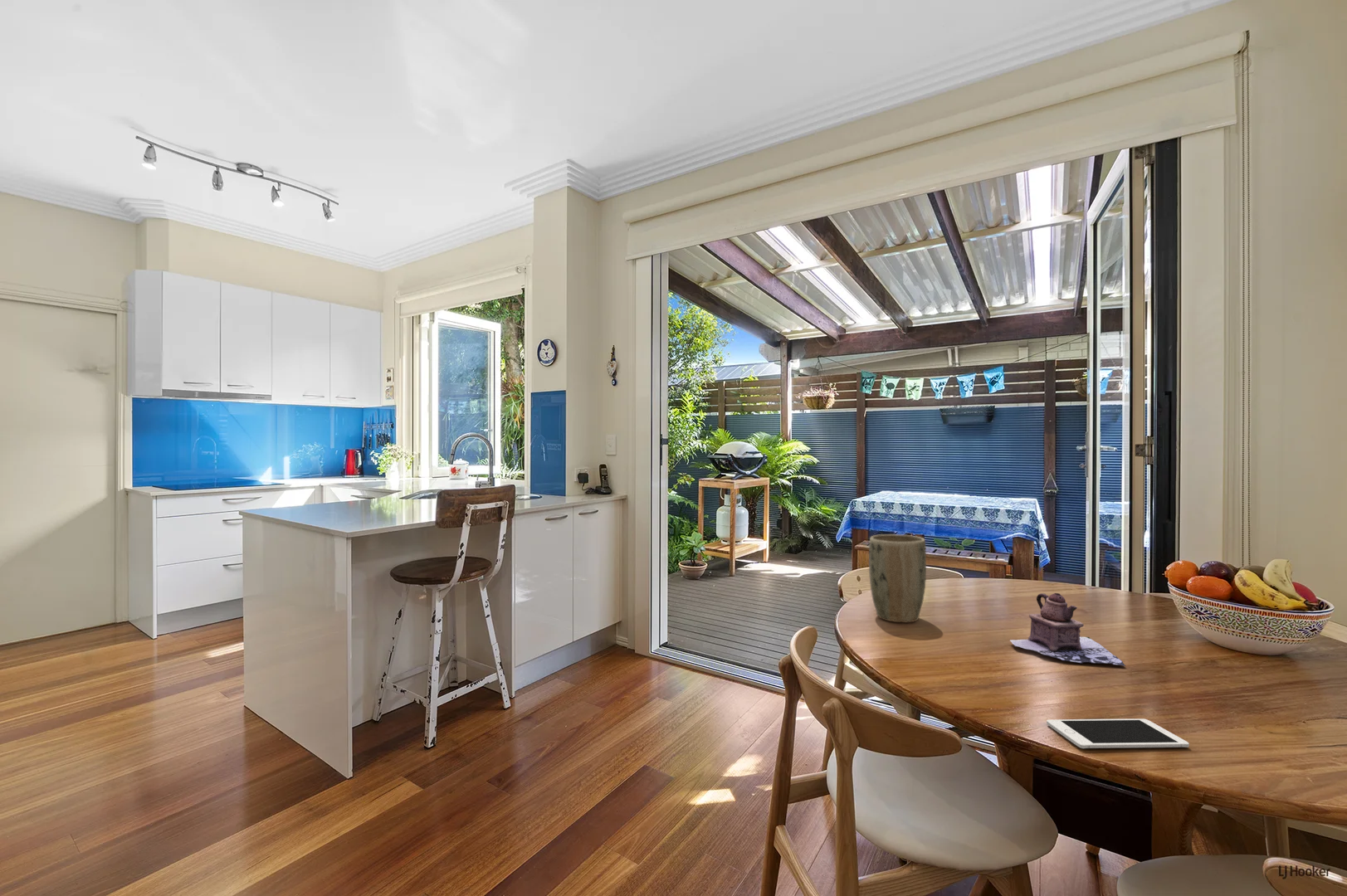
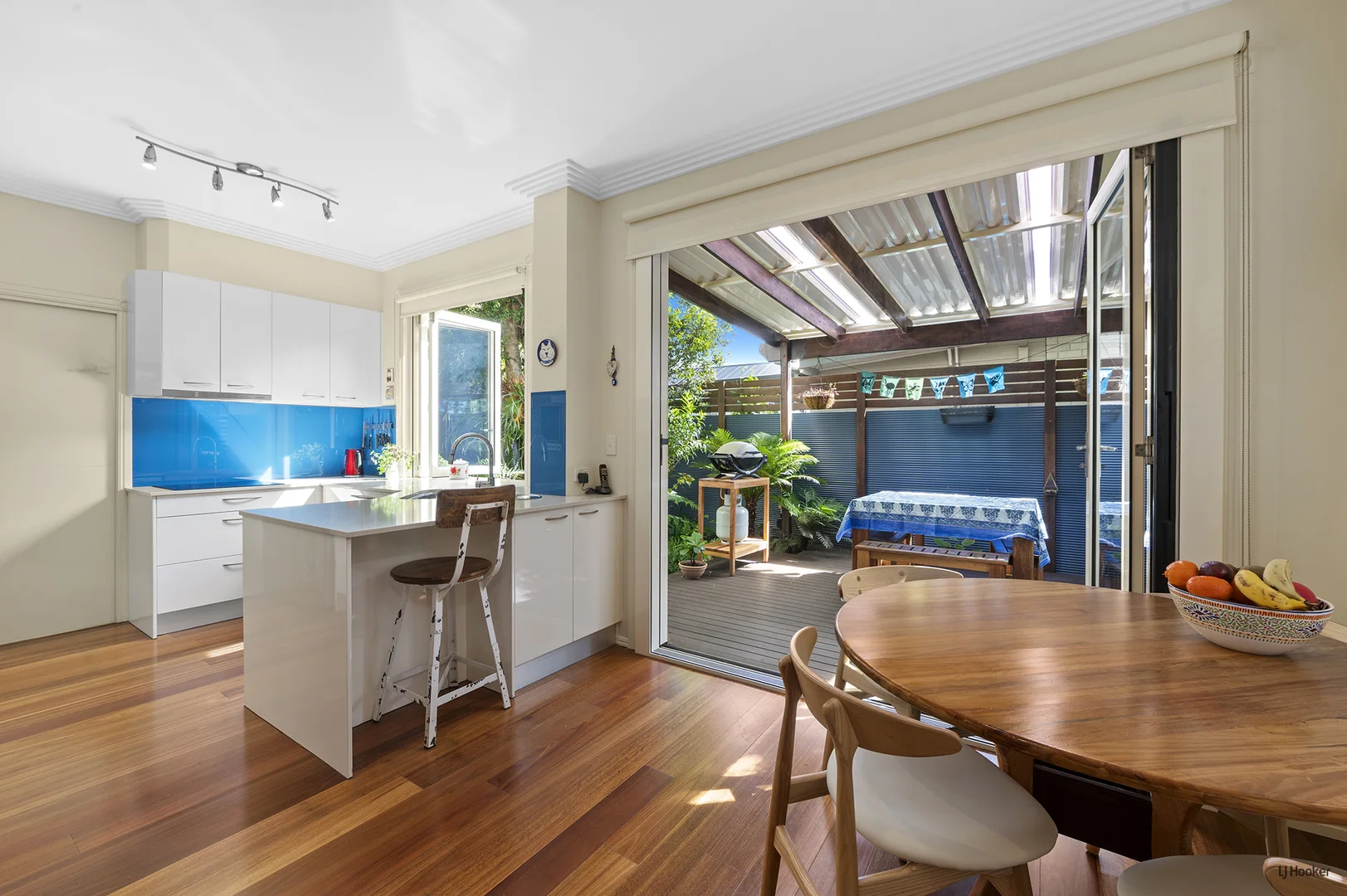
- cell phone (1115, 733)
- plant pot (897, 577)
- teapot (1058, 621)
